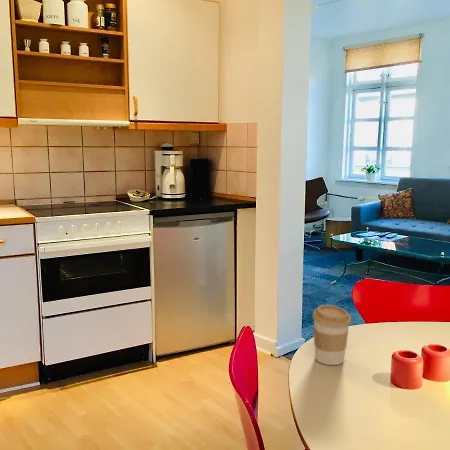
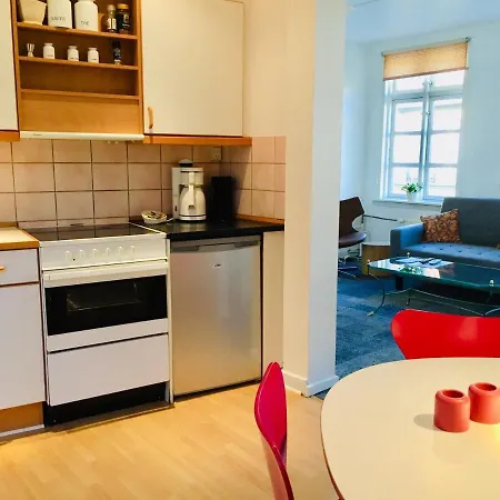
- coffee cup (330, 334)
